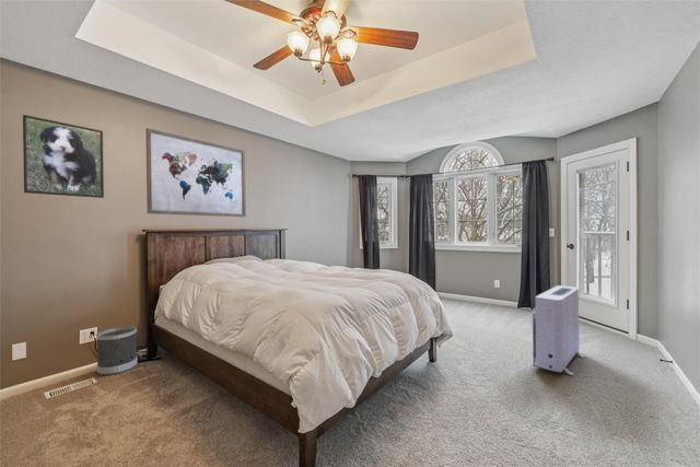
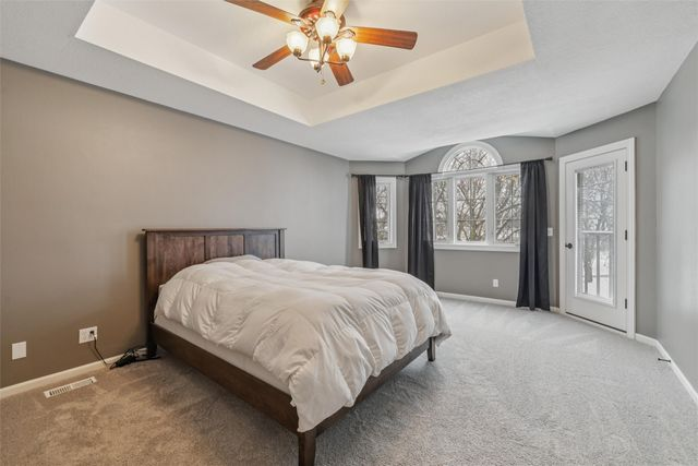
- wall art (201, 178)
- wastebasket (117, 349)
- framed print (66, 159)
- air purifier (559, 326)
